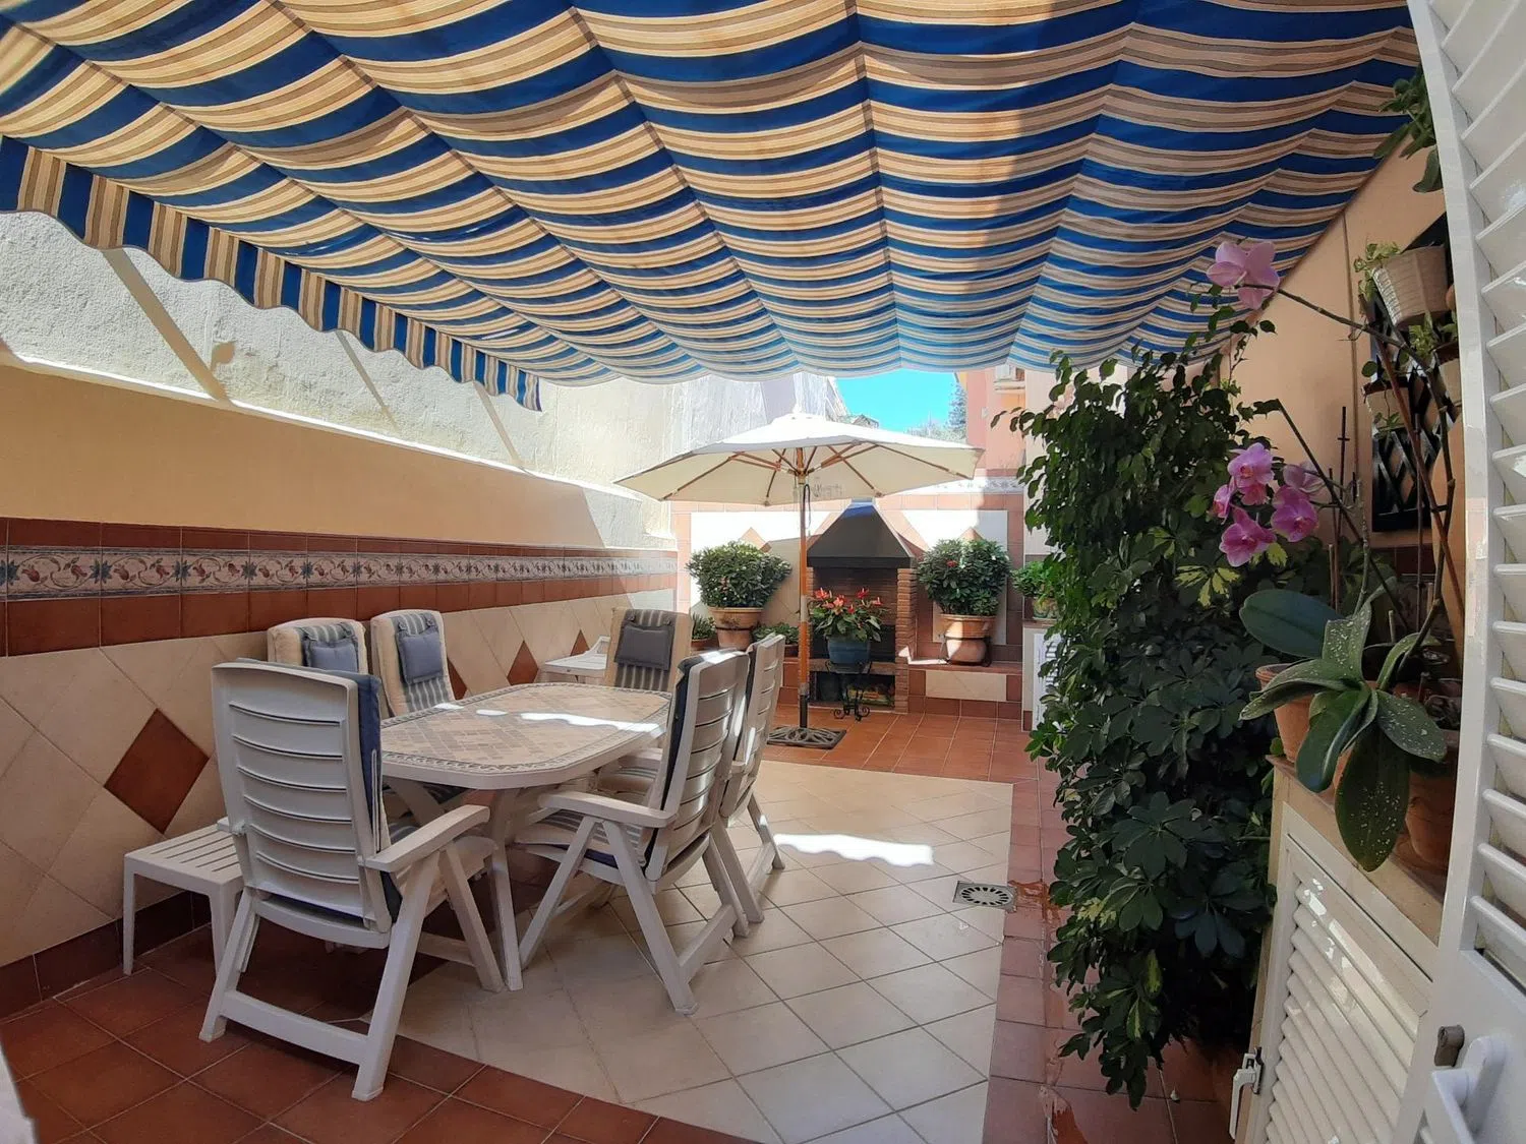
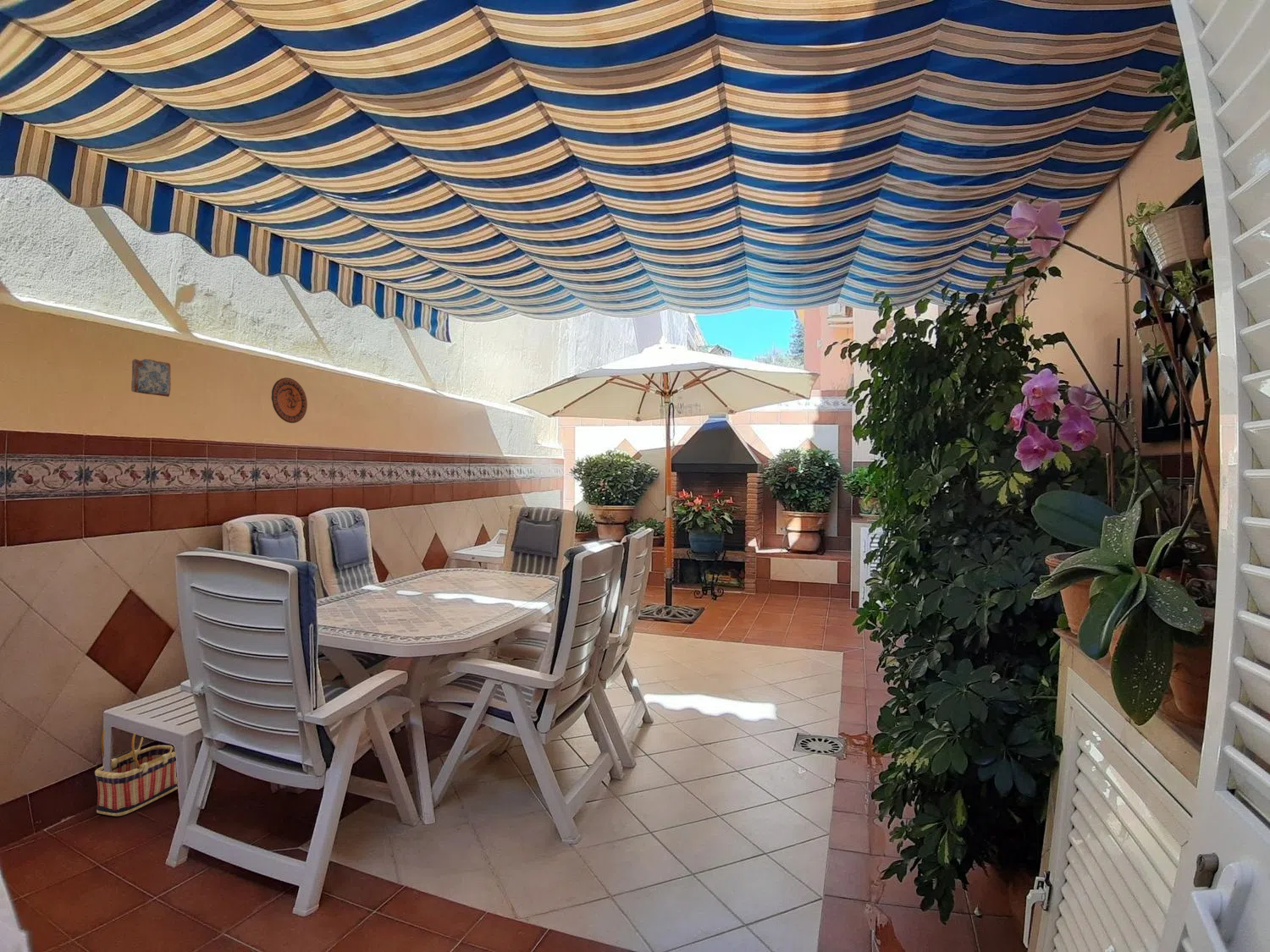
+ basket (140, 754)
+ decorative plate (289, 400)
+ ceramic tile (150, 377)
